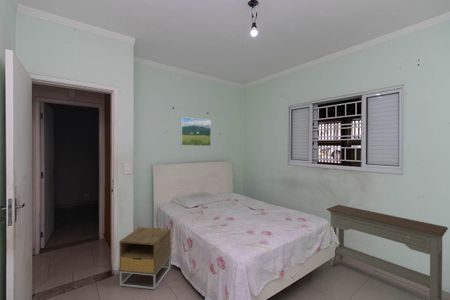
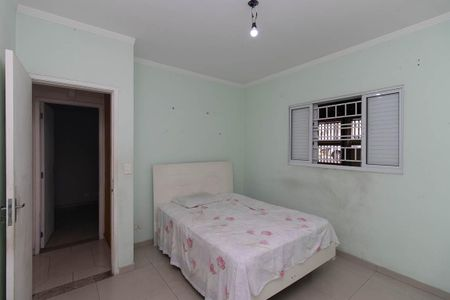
- nightstand (146, 255)
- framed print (196, 132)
- console table (376, 257)
